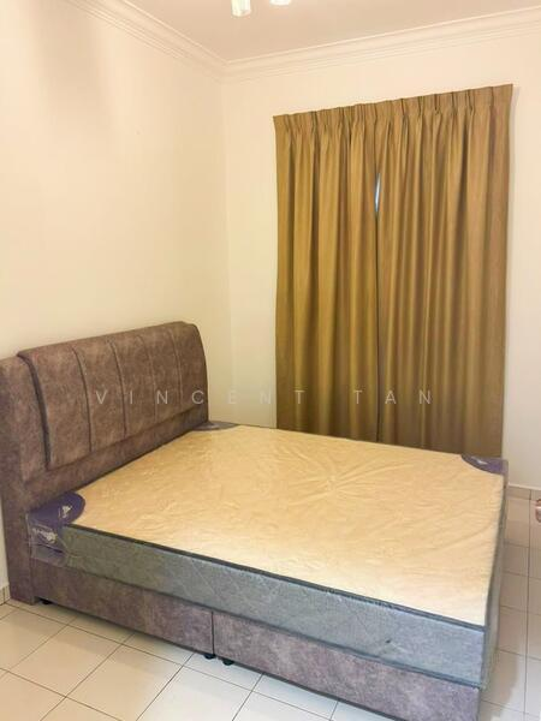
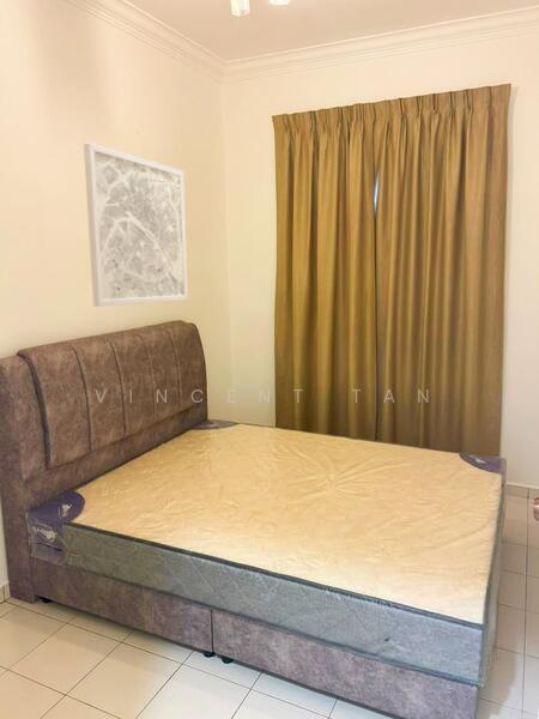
+ wall art (143, 231)
